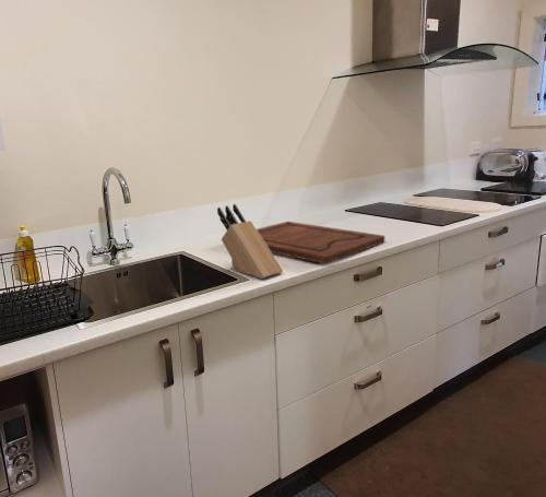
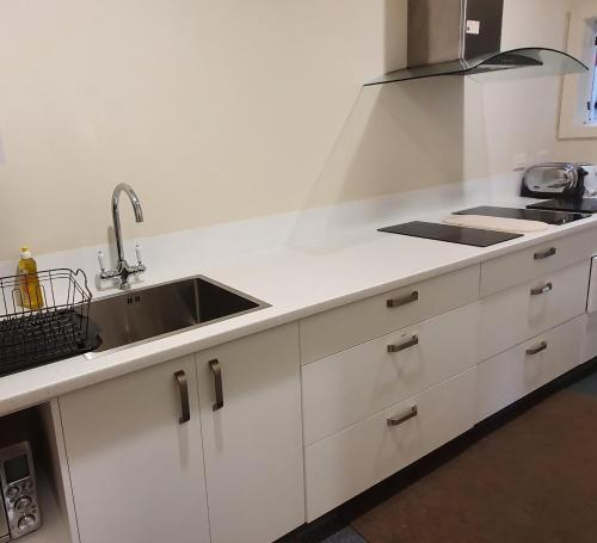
- knife block (247, 238)
- cutting board (304, 239)
